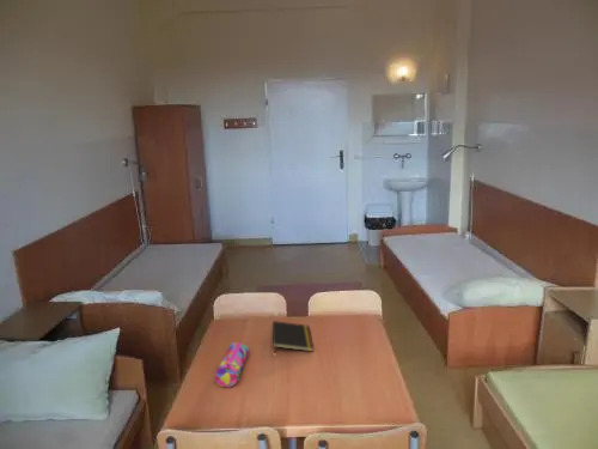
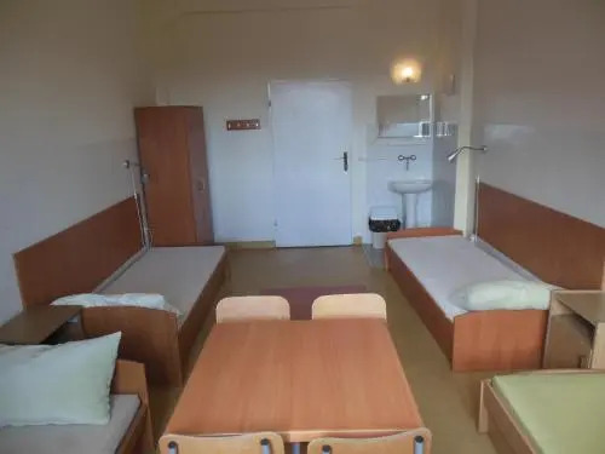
- notepad (292, 335)
- pencil case (232, 363)
